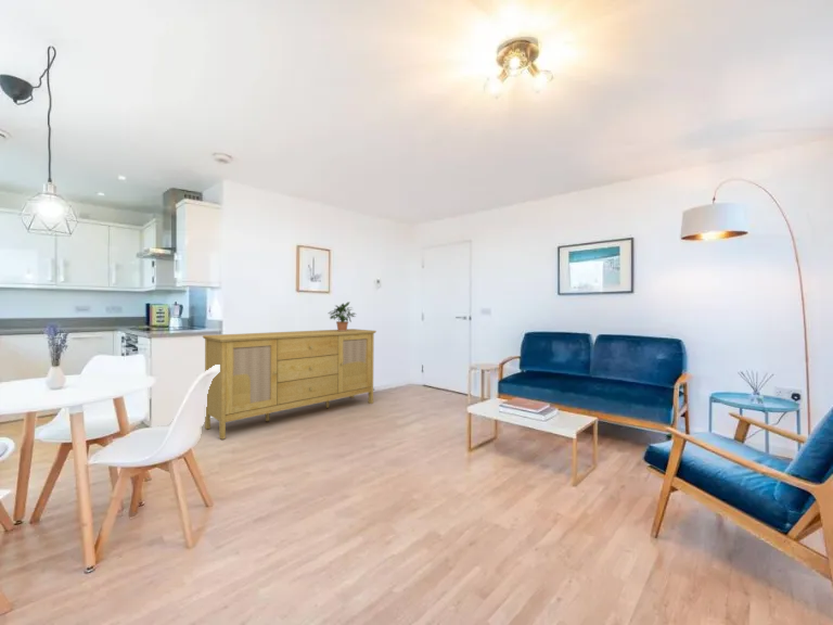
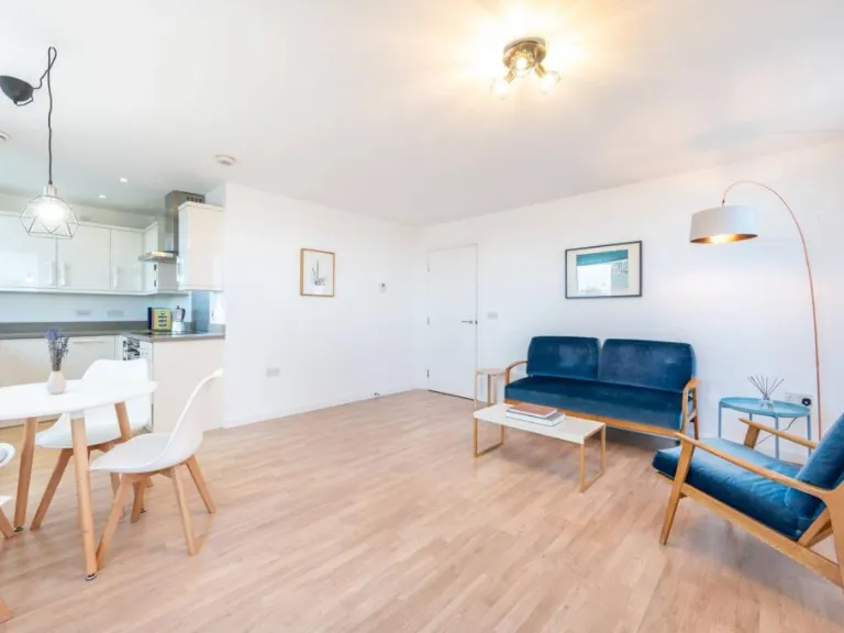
- sideboard (299, 373)
- potted plant (341, 316)
